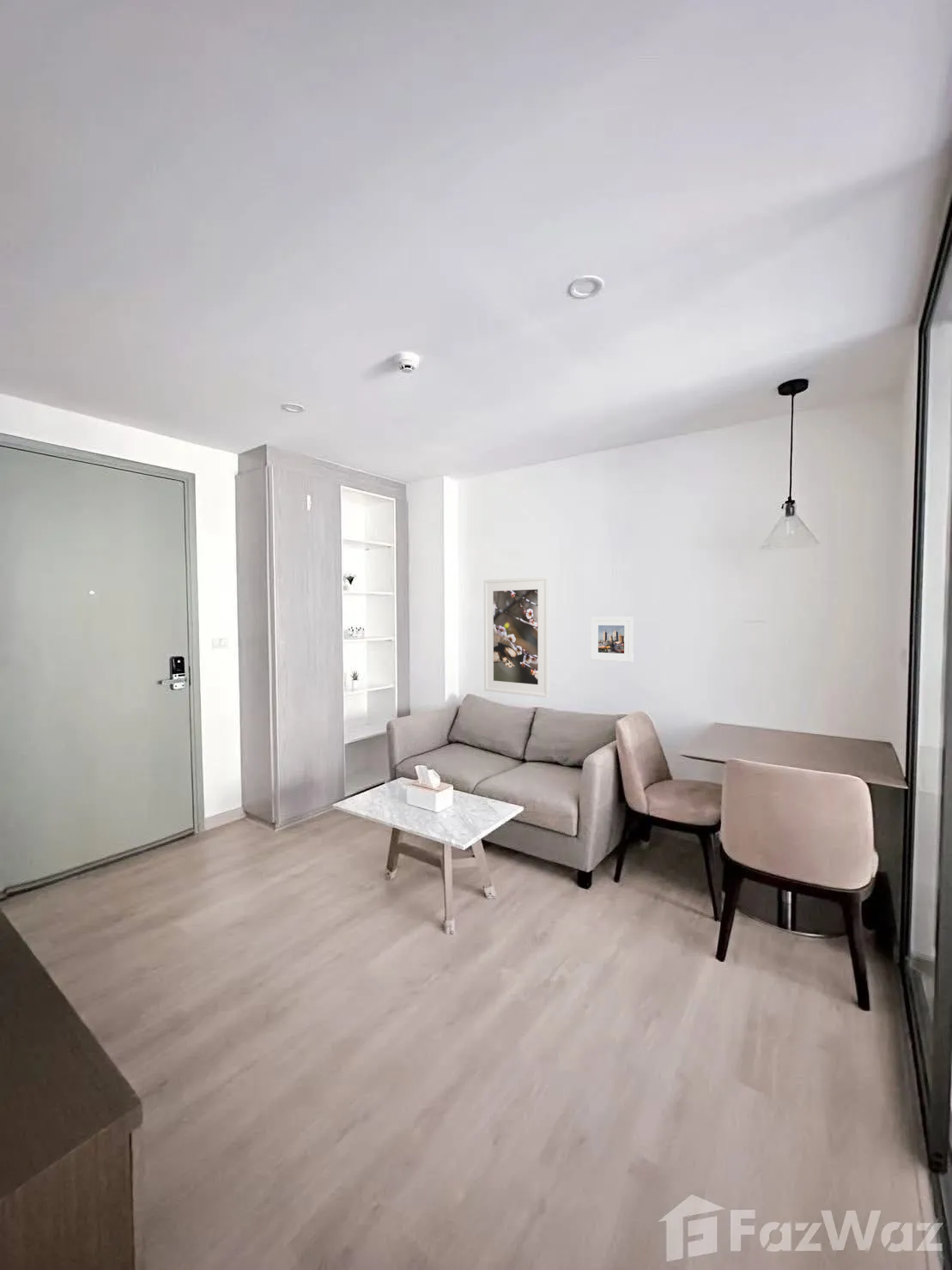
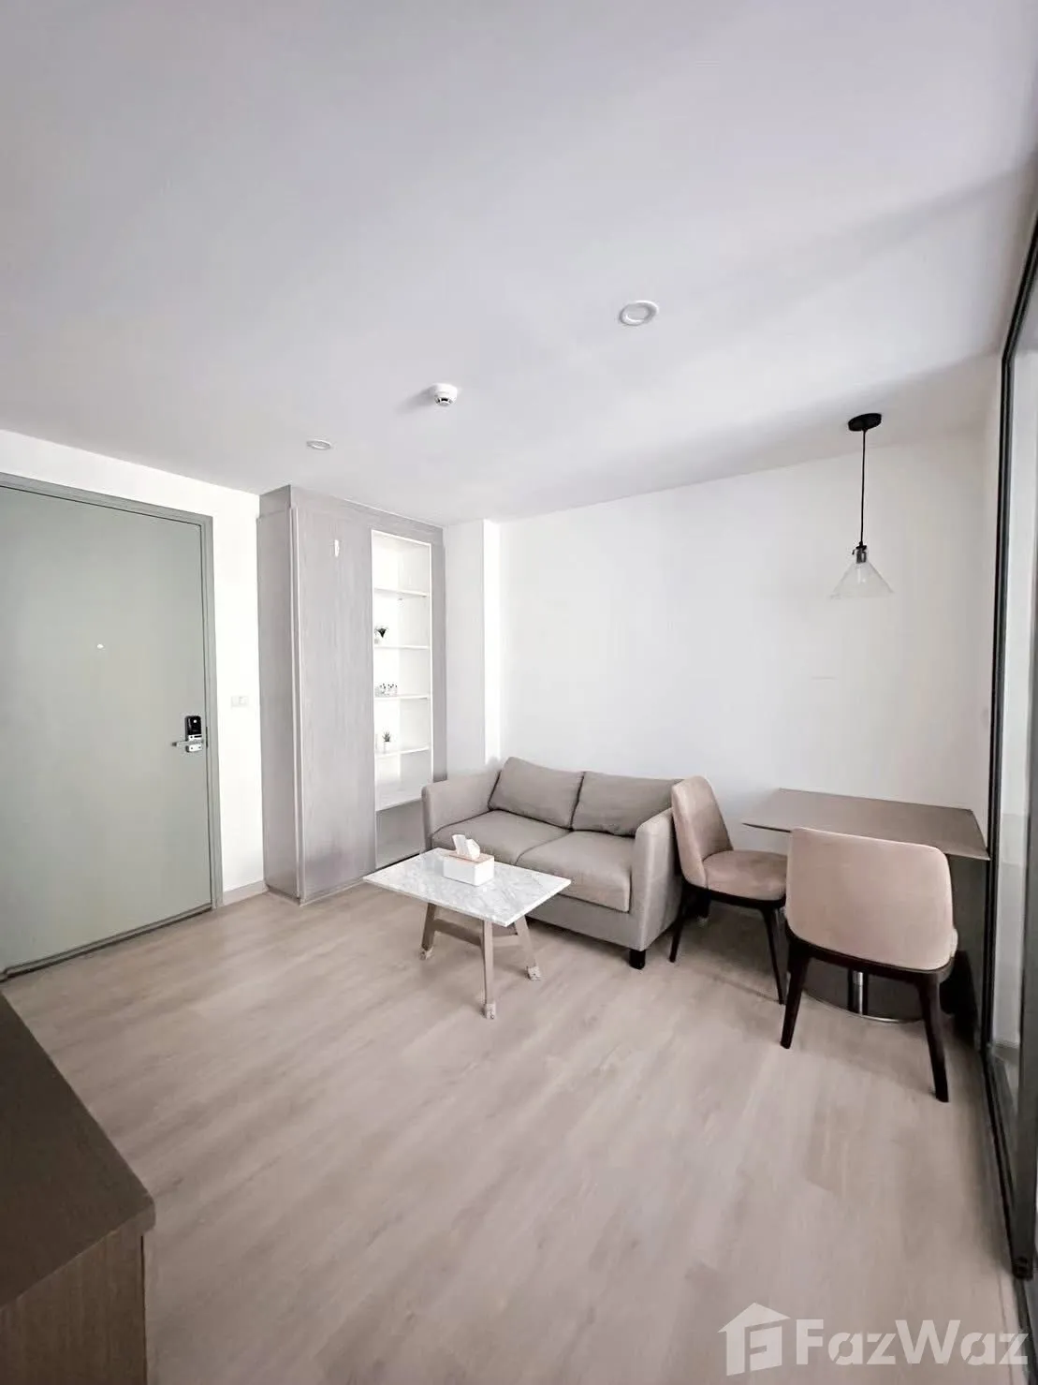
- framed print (611, 639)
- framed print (515, 636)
